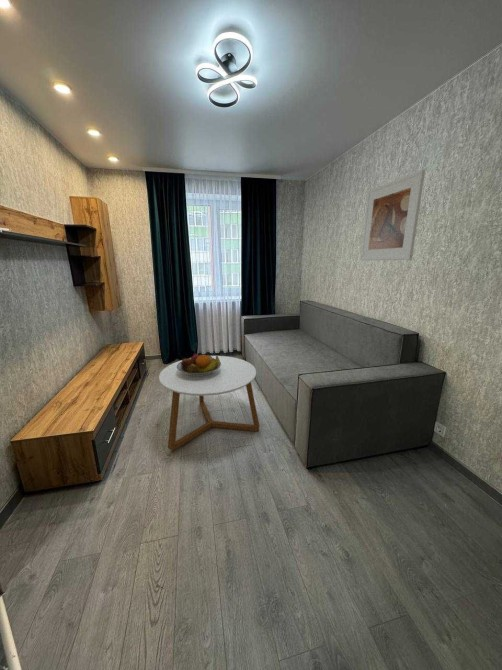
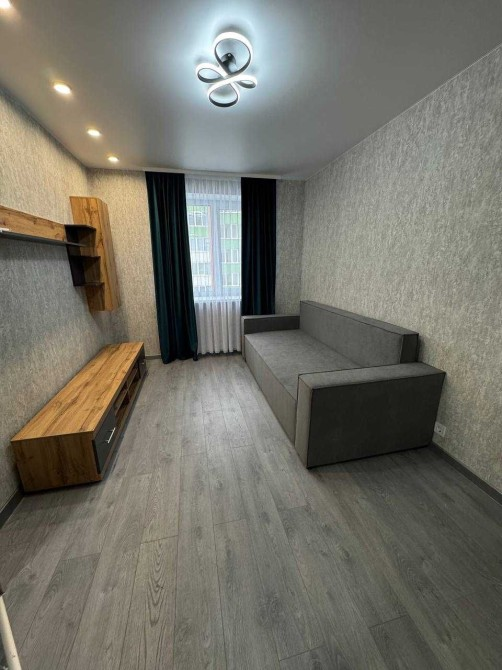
- fruit bowl (199, 362)
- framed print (387, 222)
- coffee table (203, 400)
